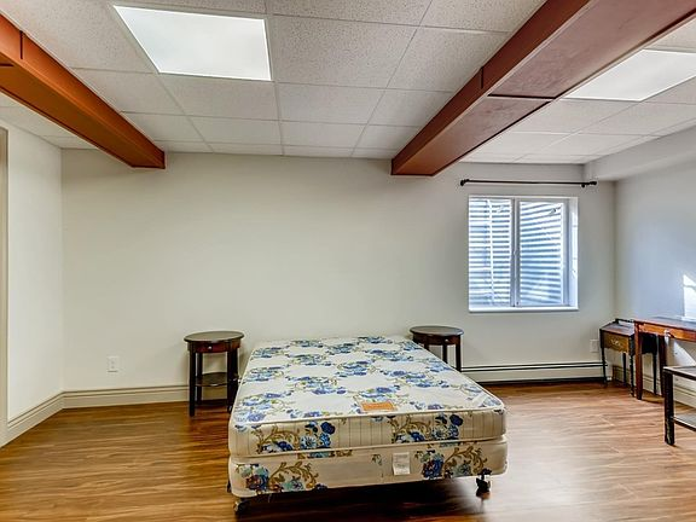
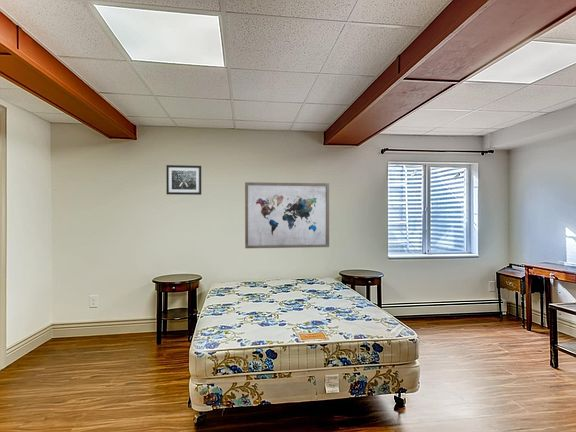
+ wall art (287, 215)
+ wall art (184, 180)
